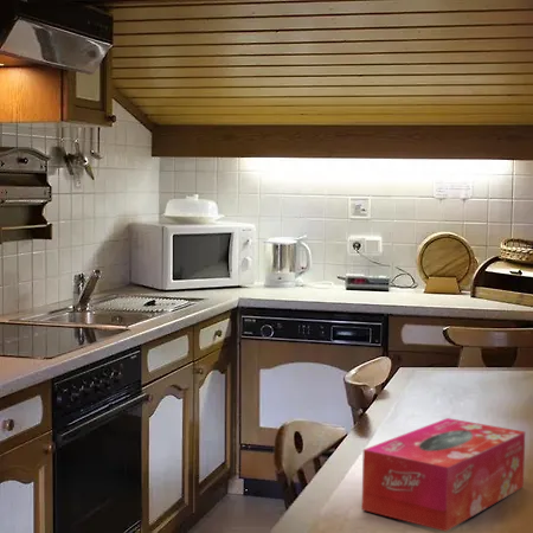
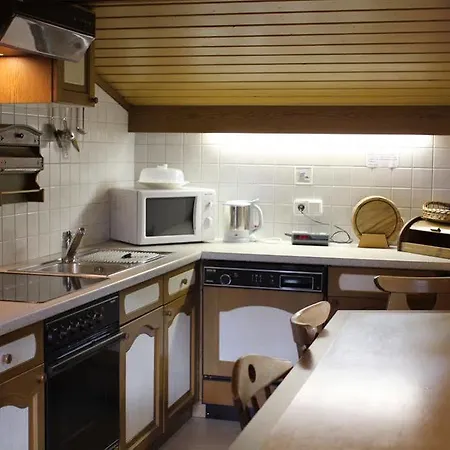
- tissue box (447, 469)
